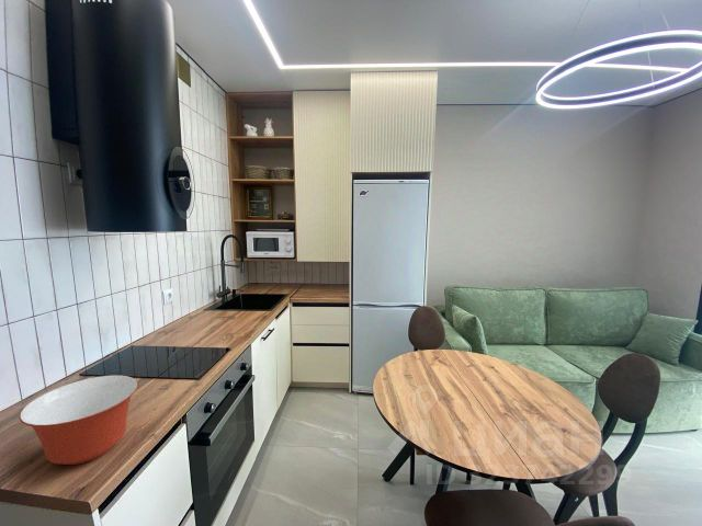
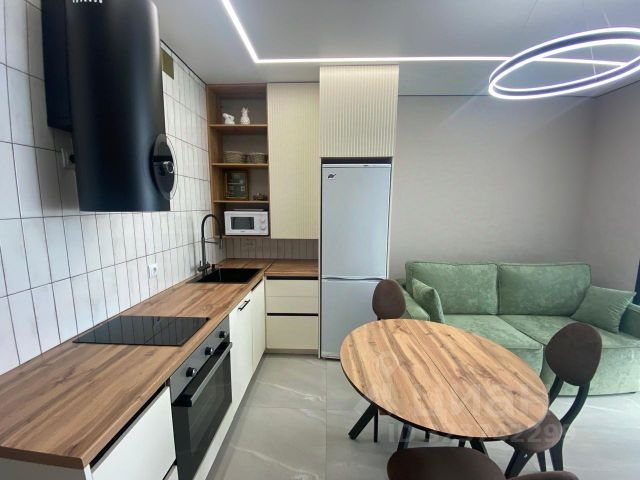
- mixing bowl (87, 422)
